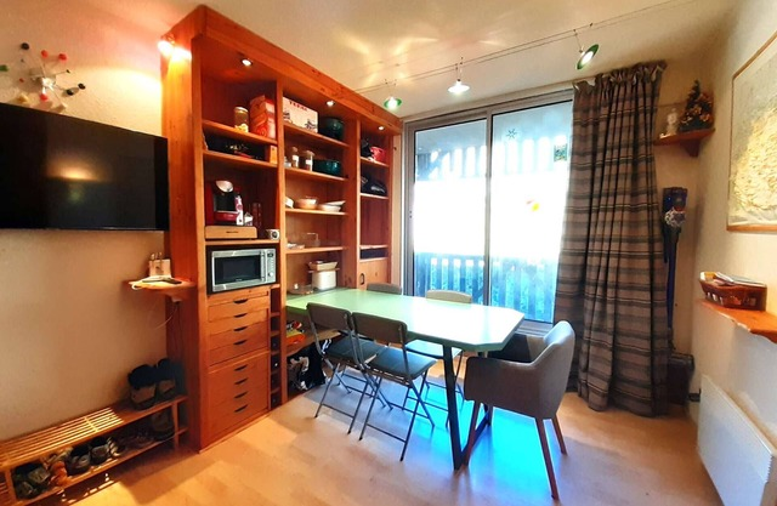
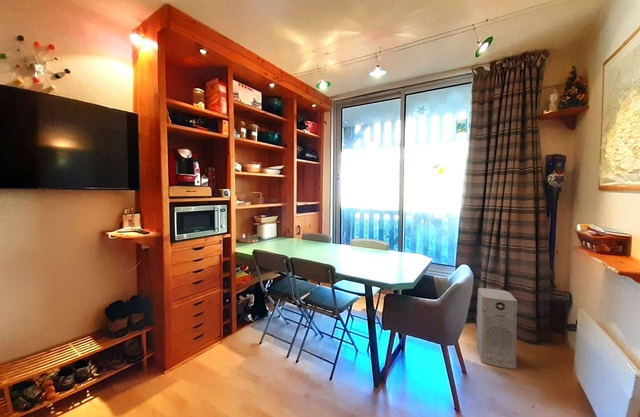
+ air purifier (495, 325)
